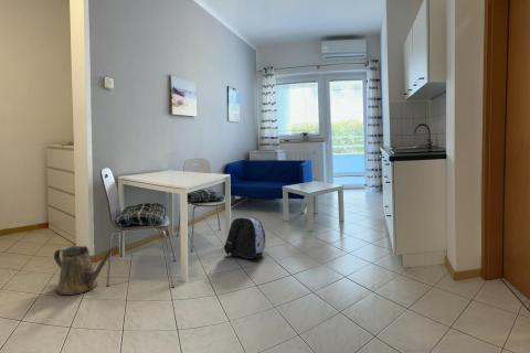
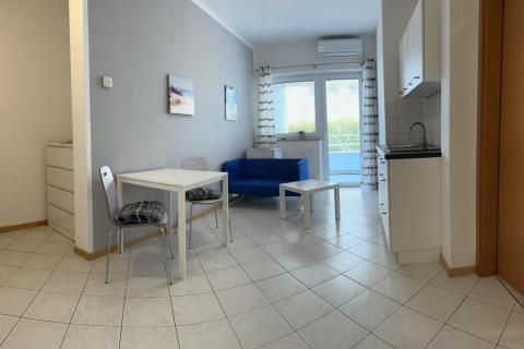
- watering can (85, 265)
- backpack (247, 236)
